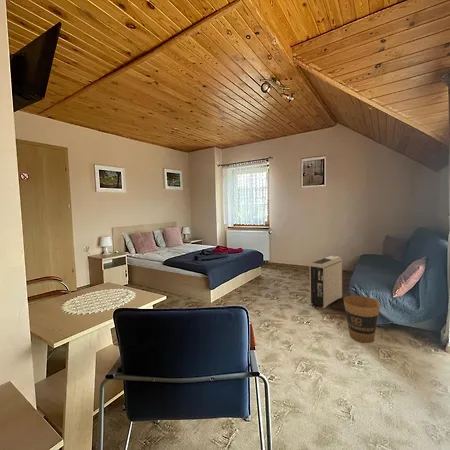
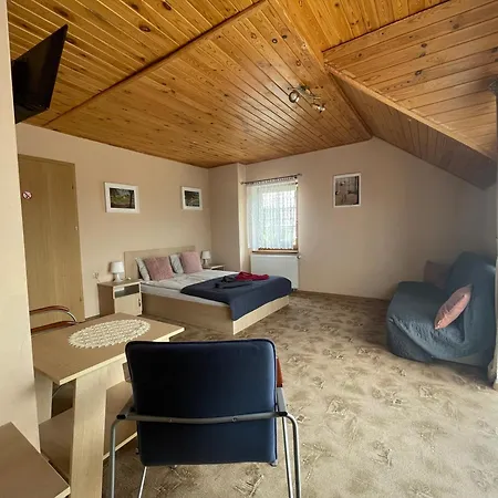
- air purifier (326, 280)
- trash can (361, 319)
